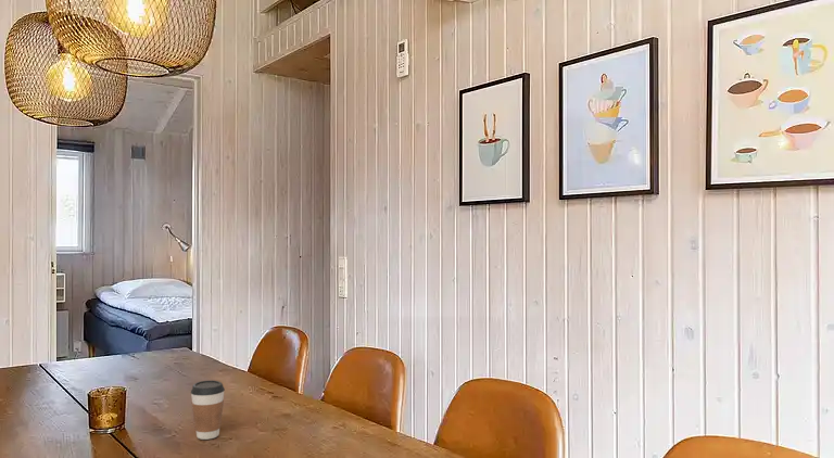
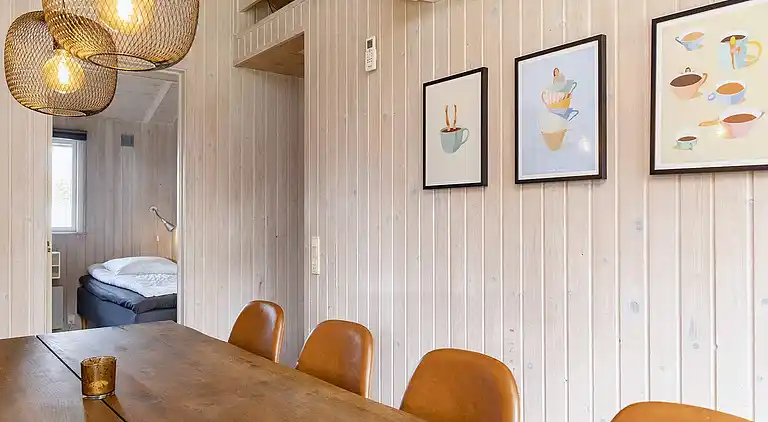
- coffee cup (207, 409)
